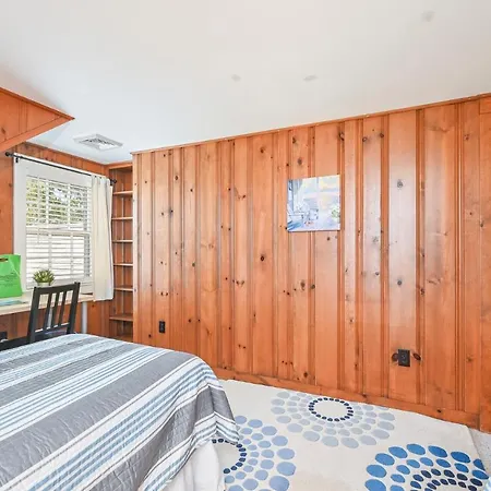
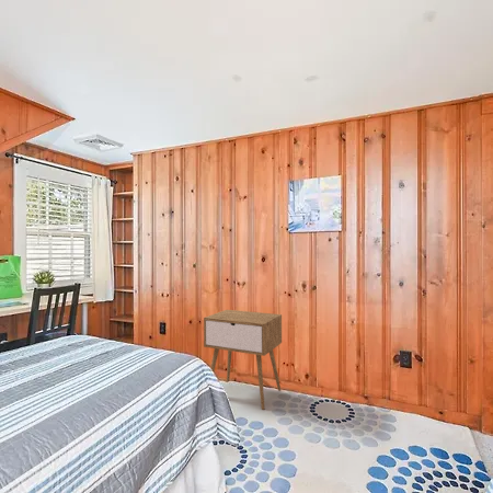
+ nightstand (243, 352)
